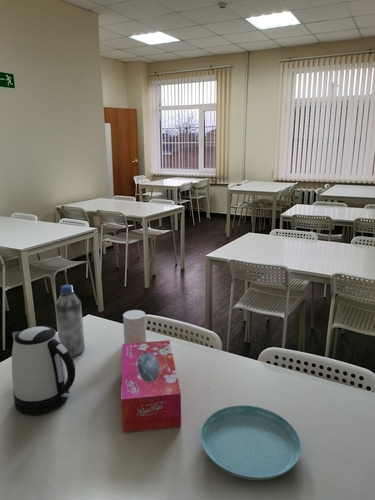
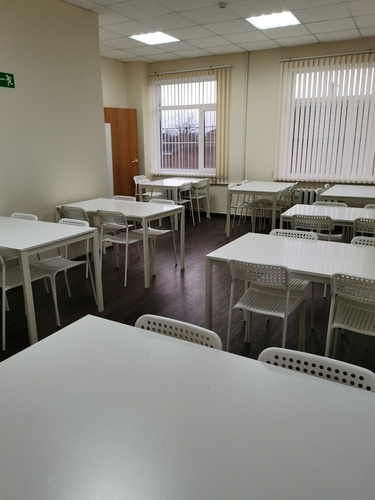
- cup (134, 329)
- kettle (44, 367)
- saucer (249, 442)
- water bottle (69, 319)
- tissue box (148, 381)
